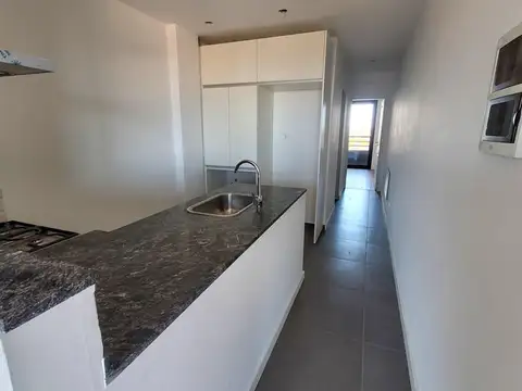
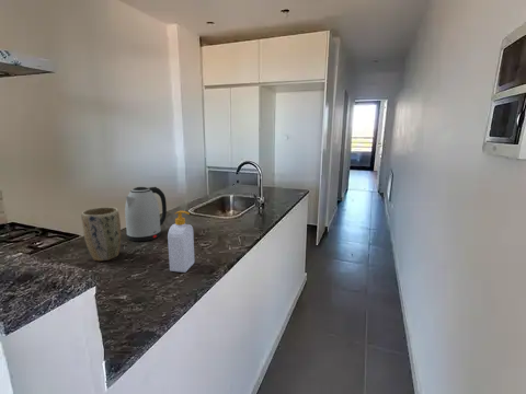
+ plant pot (103, 233)
+ soap bottle (182, 240)
+ kettle (147, 210)
